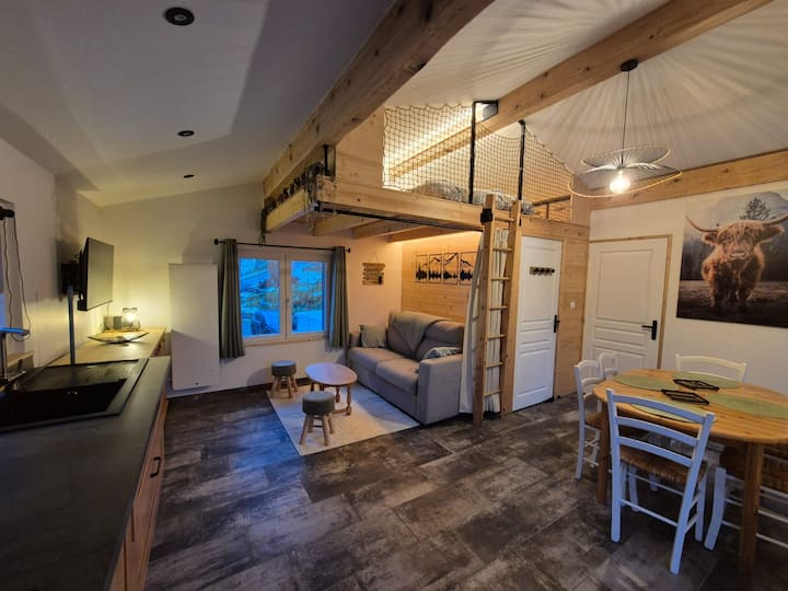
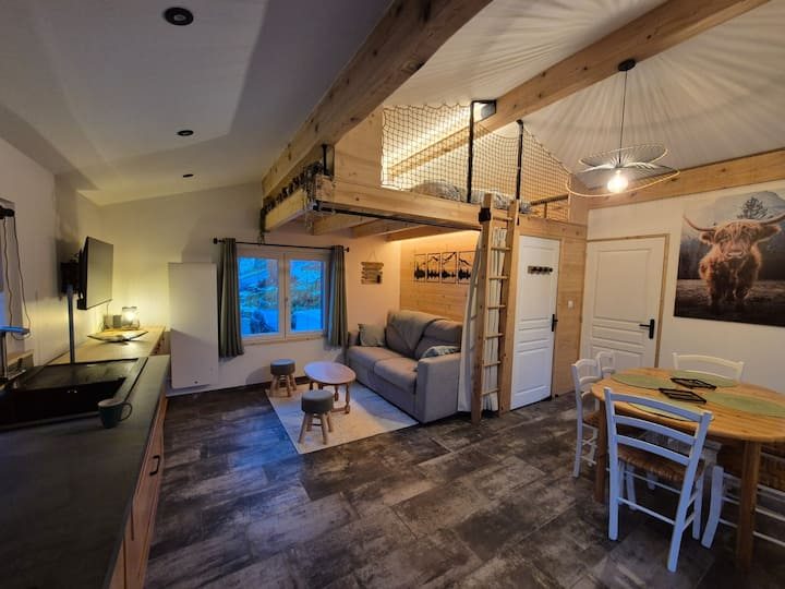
+ mug (116, 412)
